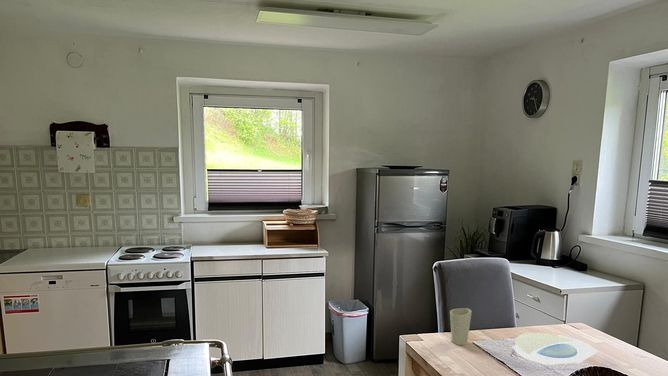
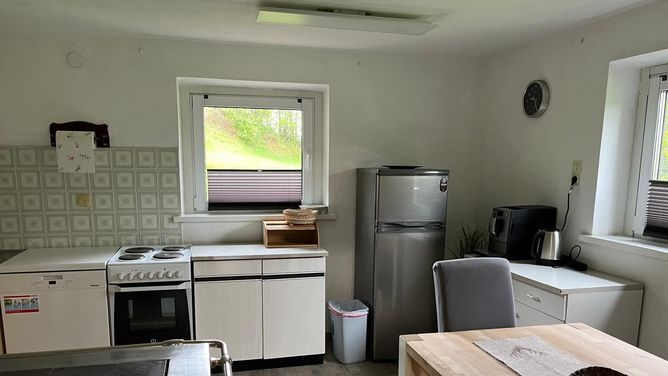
- cup (460, 325)
- plate (549, 345)
